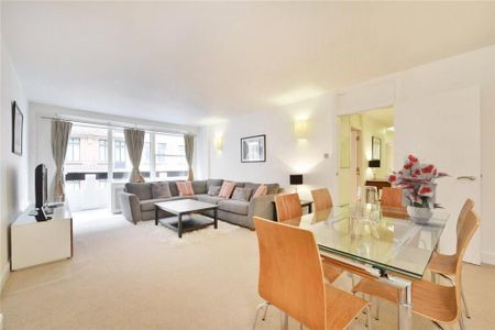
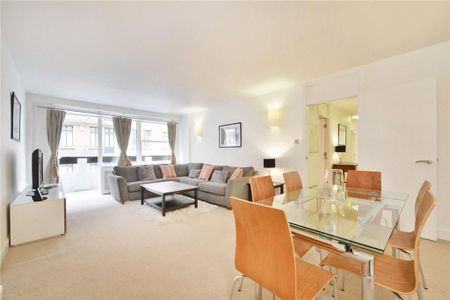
- bouquet (418, 187)
